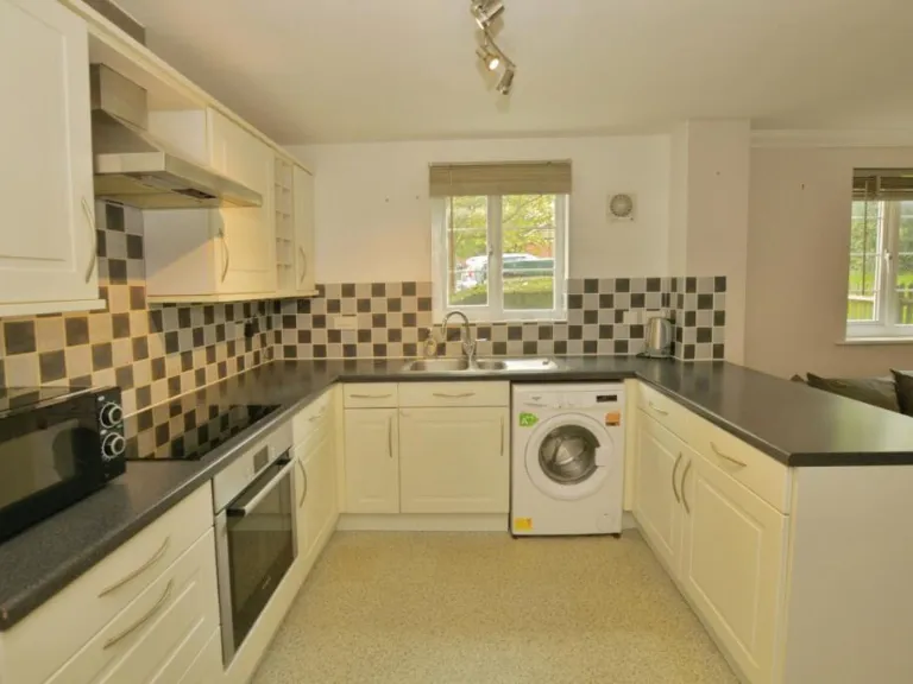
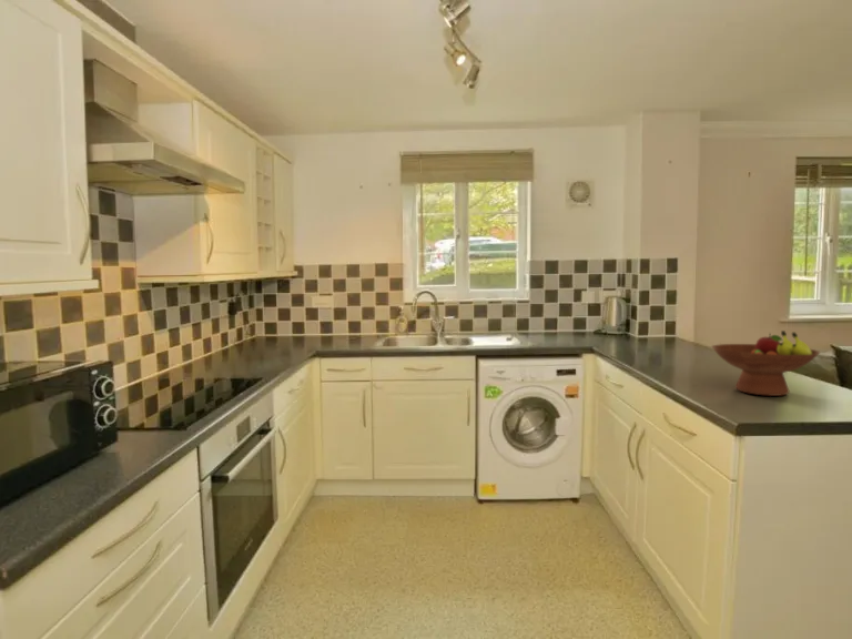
+ fruit bowl (762, 362)
